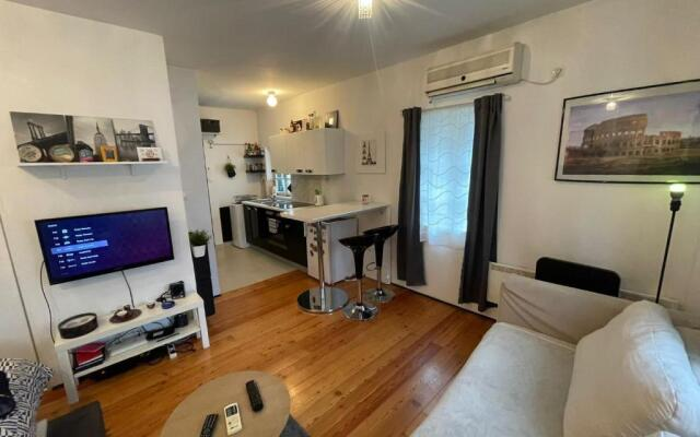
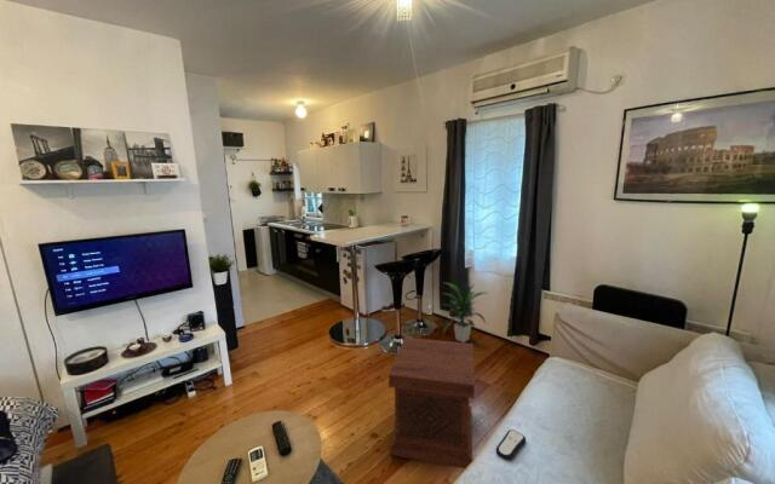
+ indoor plant (460, 310)
+ remote control (510, 444)
+ side table (434, 396)
